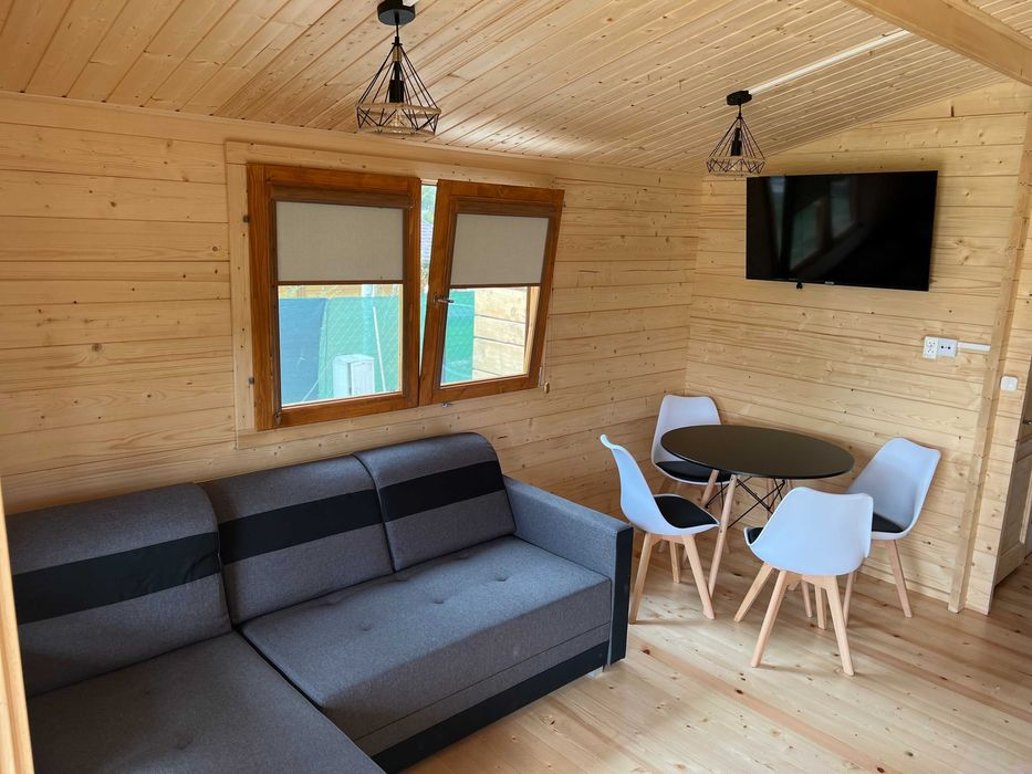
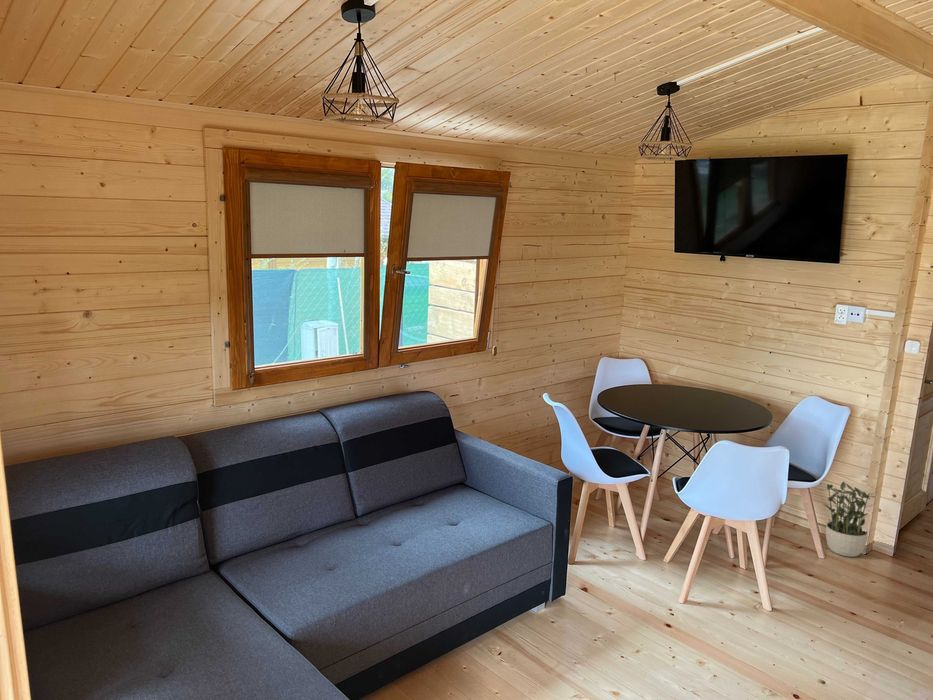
+ potted plant (845, 515)
